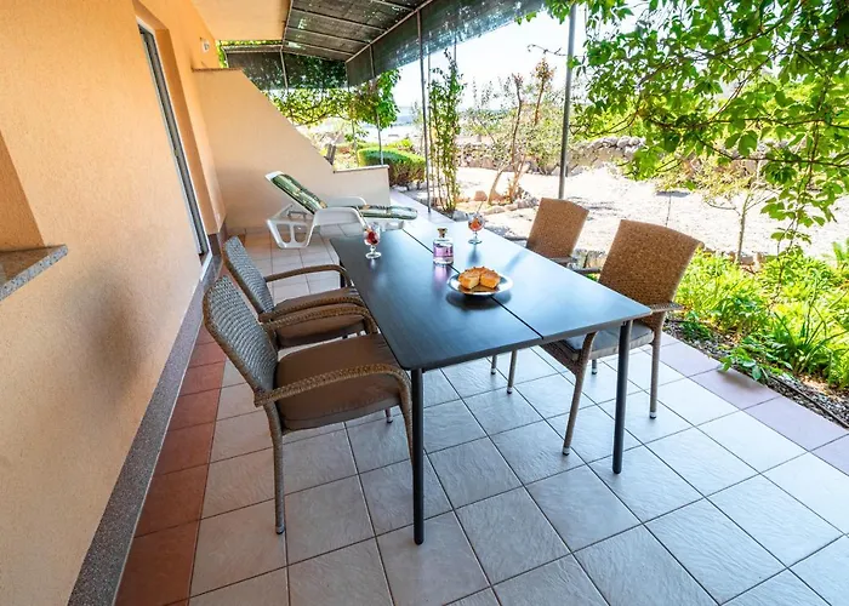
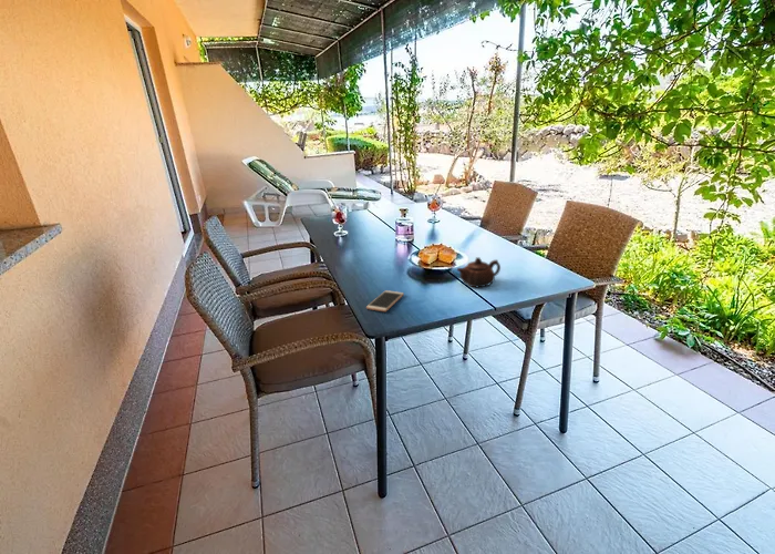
+ smartphone (385, 300)
+ teapot (478, 269)
